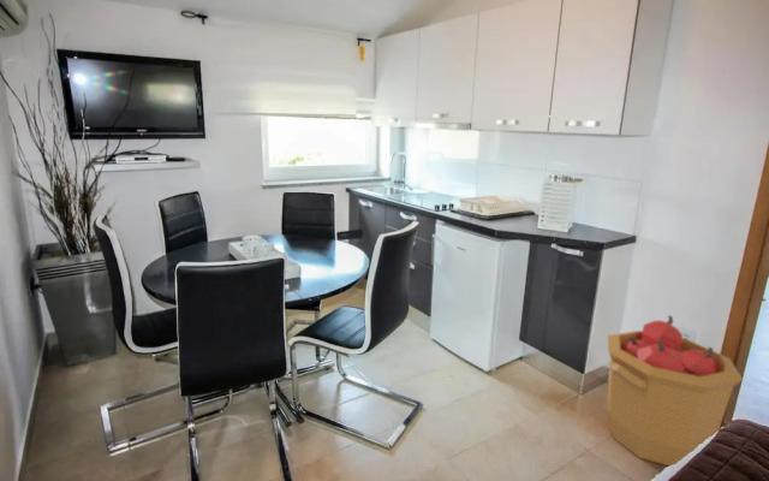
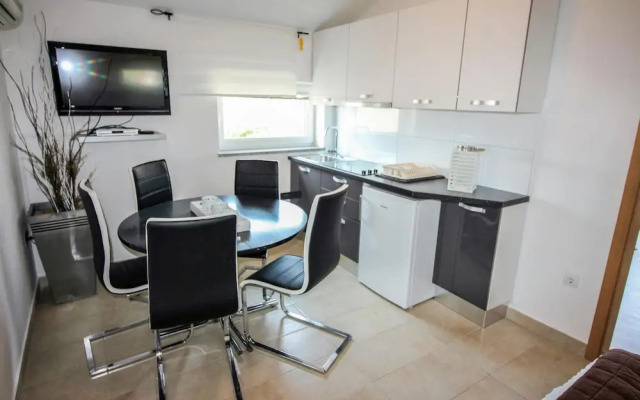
- trash can (663, 386)
